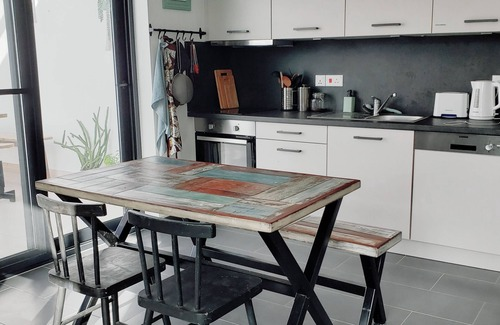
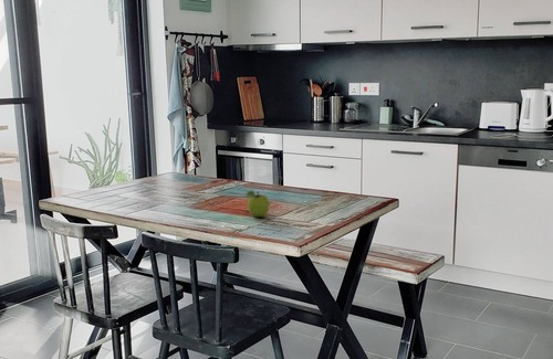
+ fruit (257, 203)
